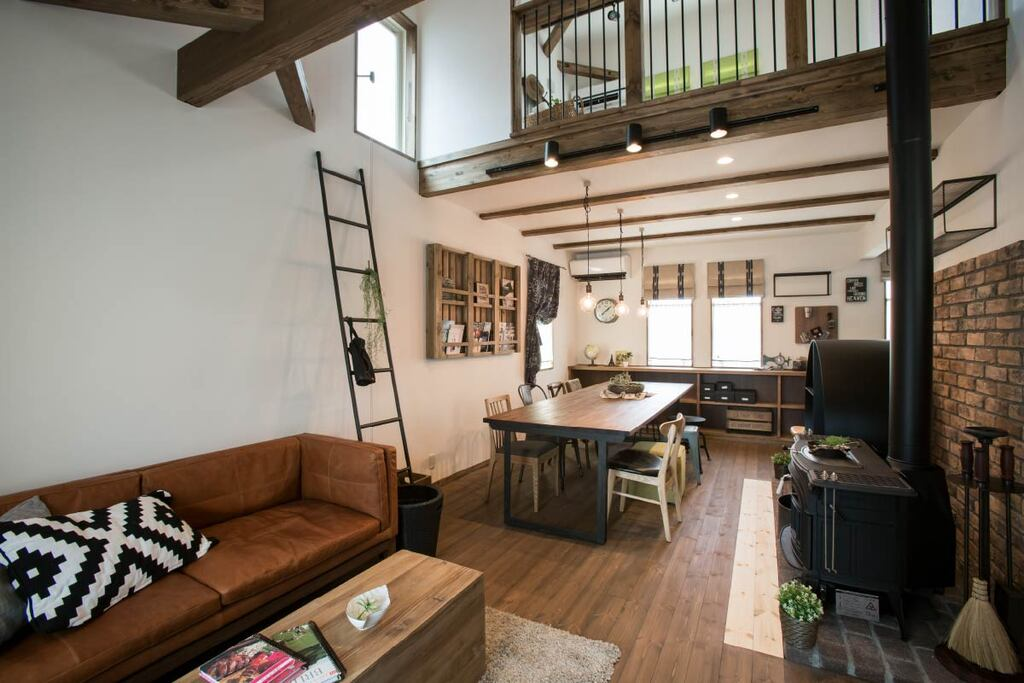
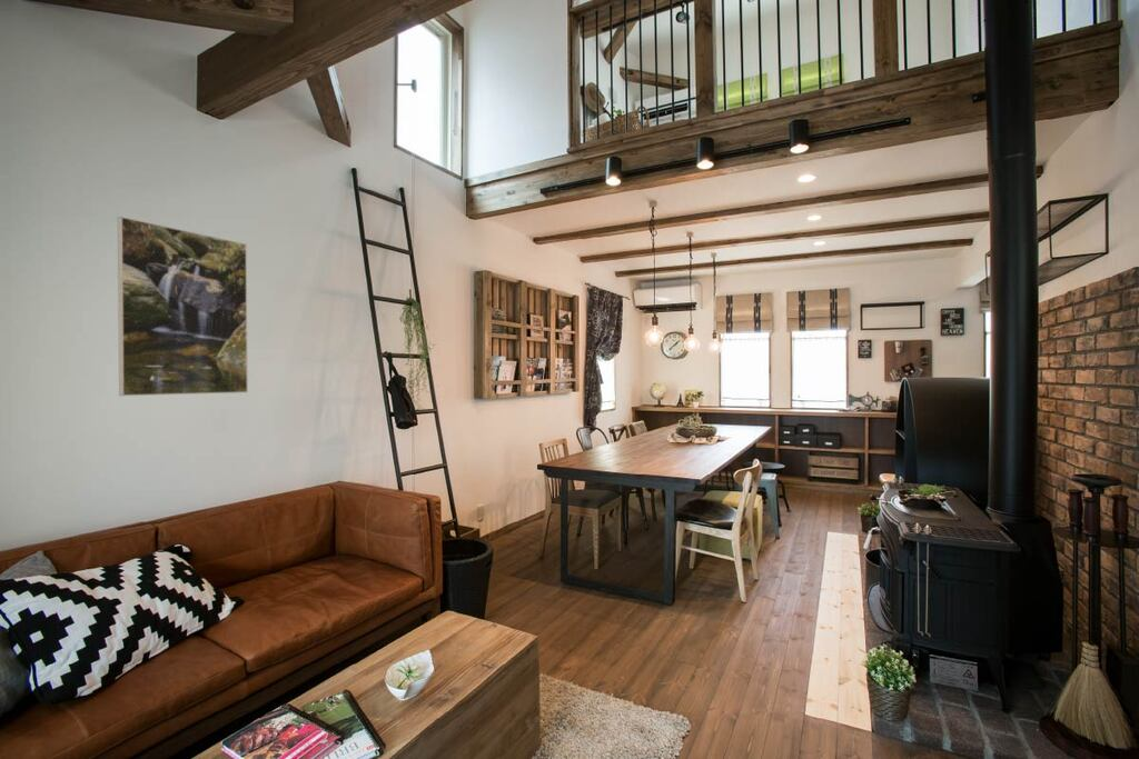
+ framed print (188, 312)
